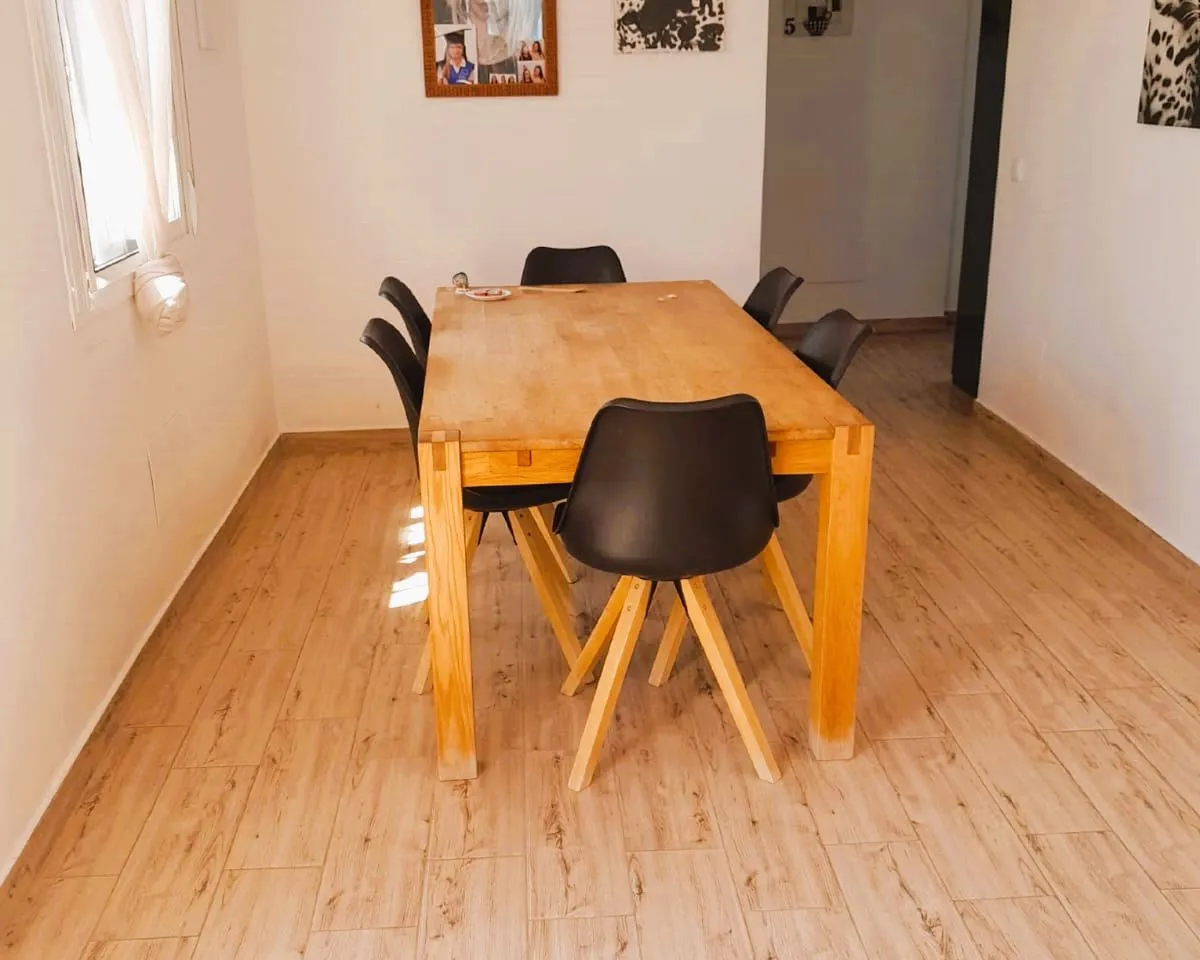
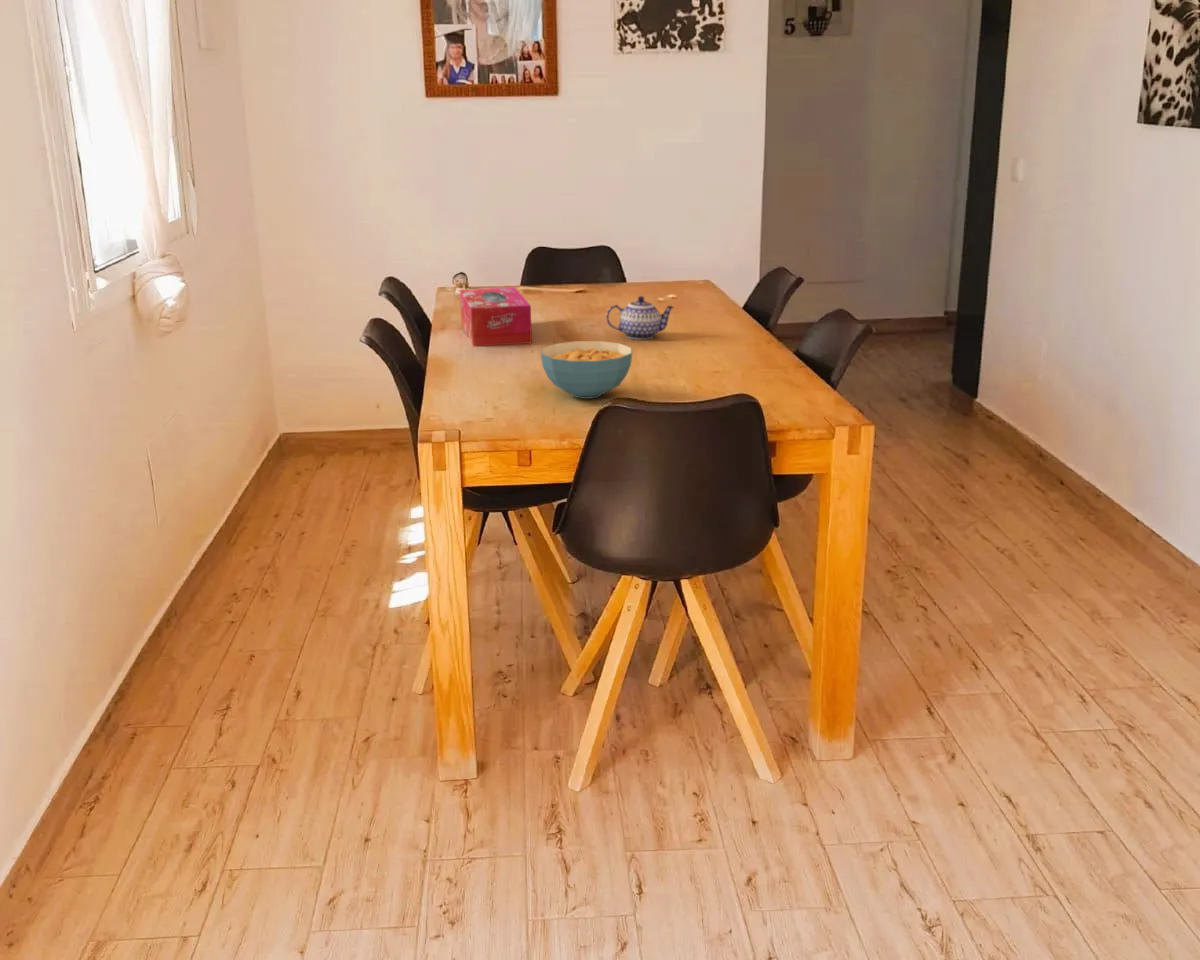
+ teapot (640, 316)
+ cereal bowl (587, 373)
+ tissue box (494, 315)
